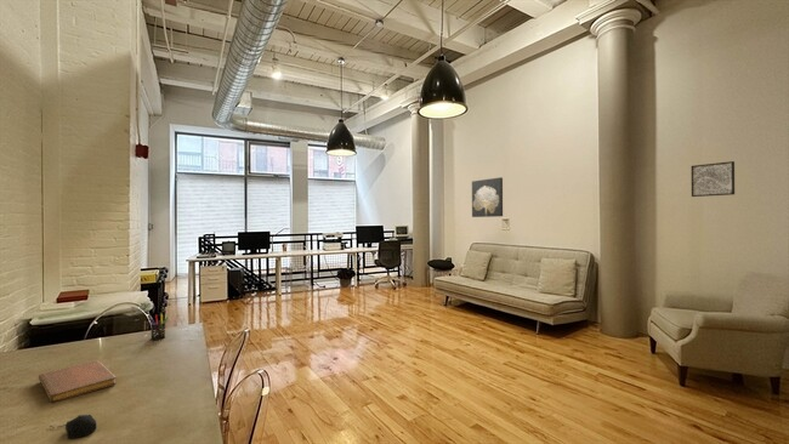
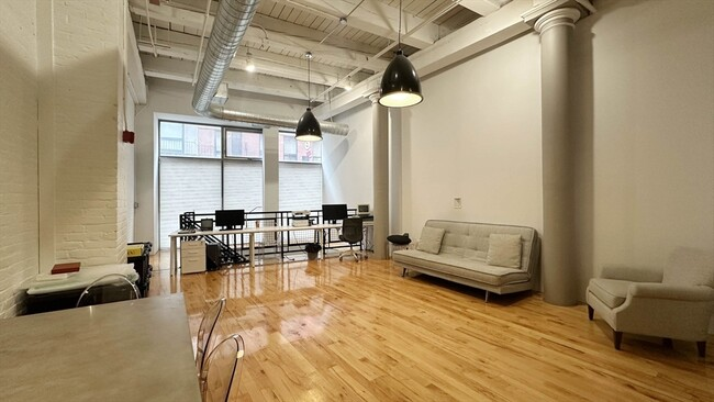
- pen holder (159, 325)
- computer mouse (73, 422)
- wall art (486, 198)
- notebook (76, 378)
- wall art (711, 180)
